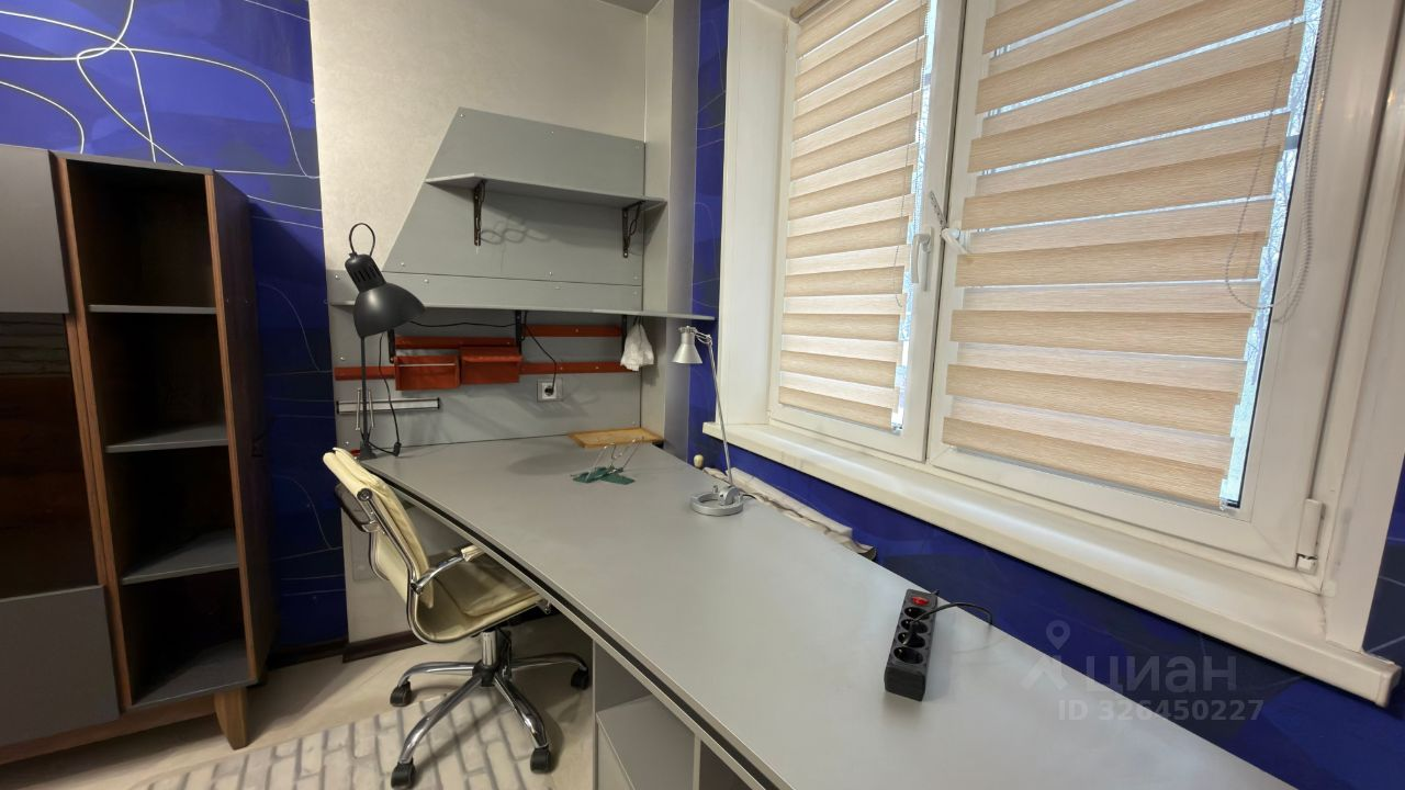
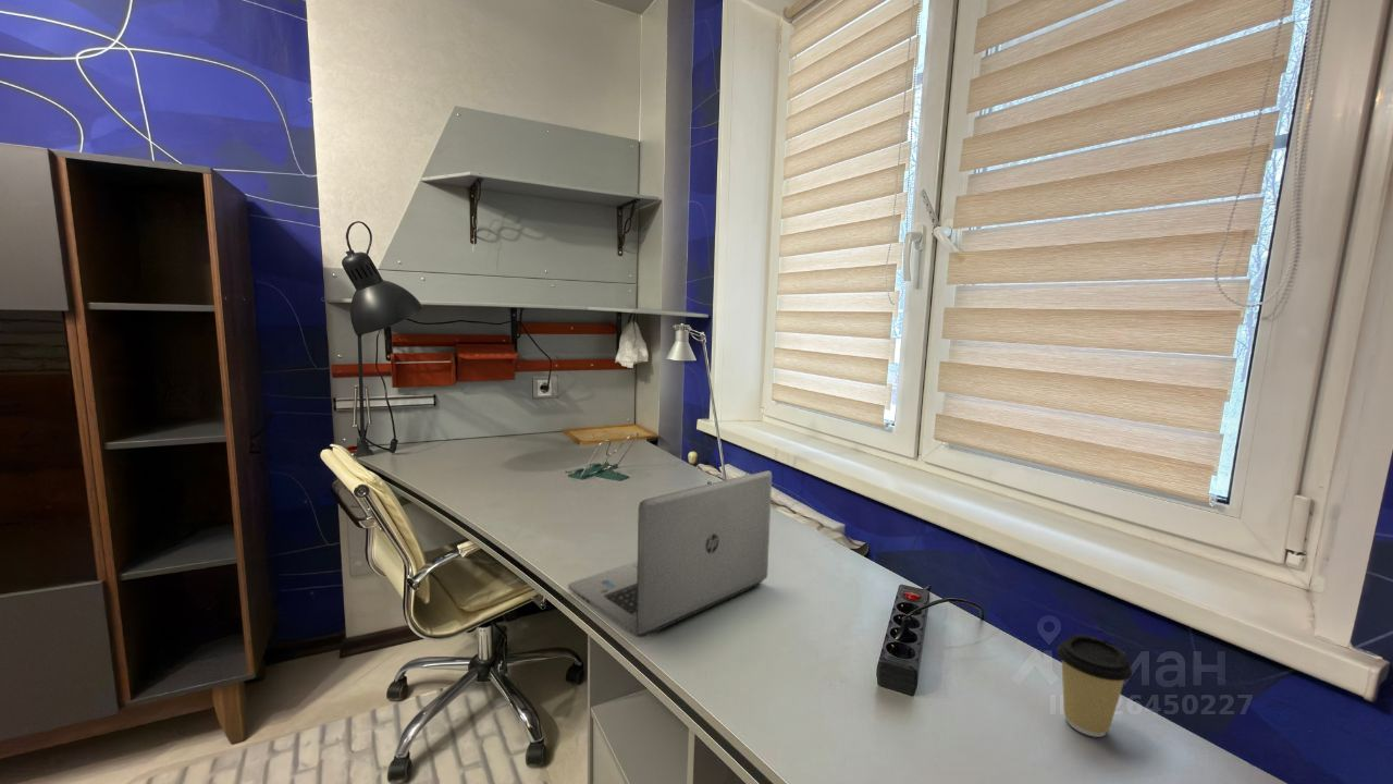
+ coffee cup (1089, 686)
+ laptop (670, 530)
